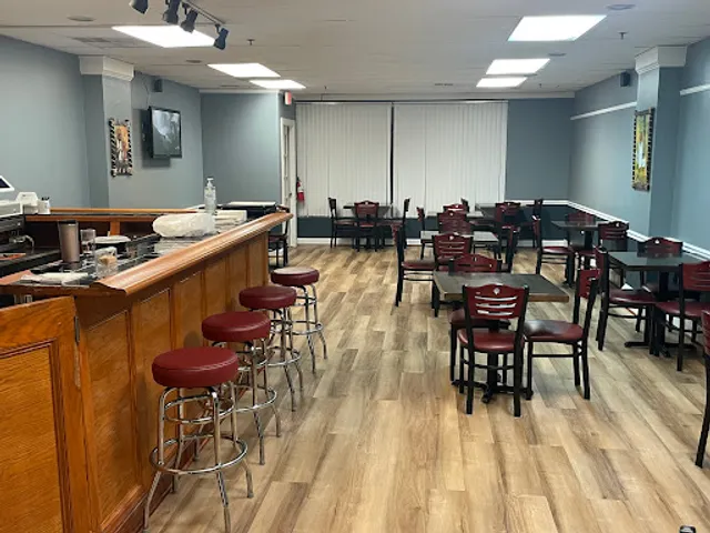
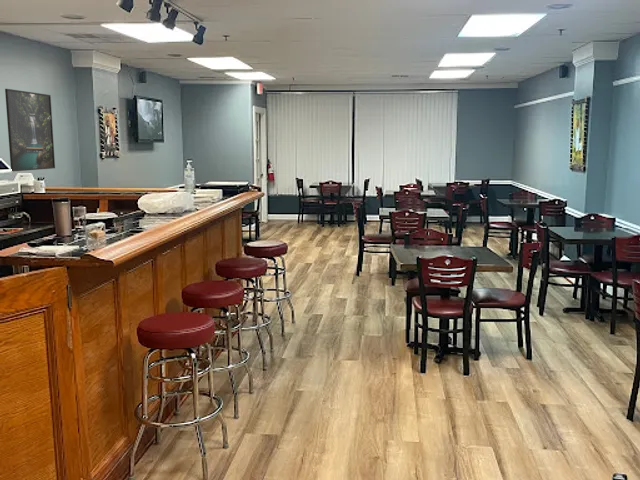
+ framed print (31, 131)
